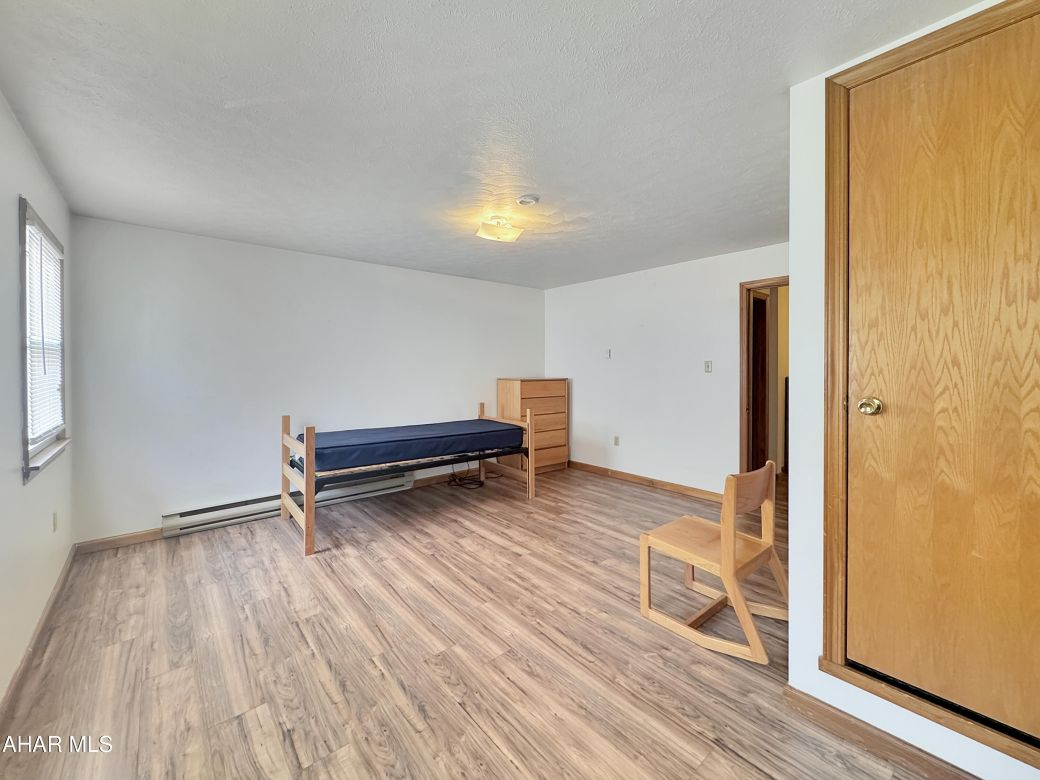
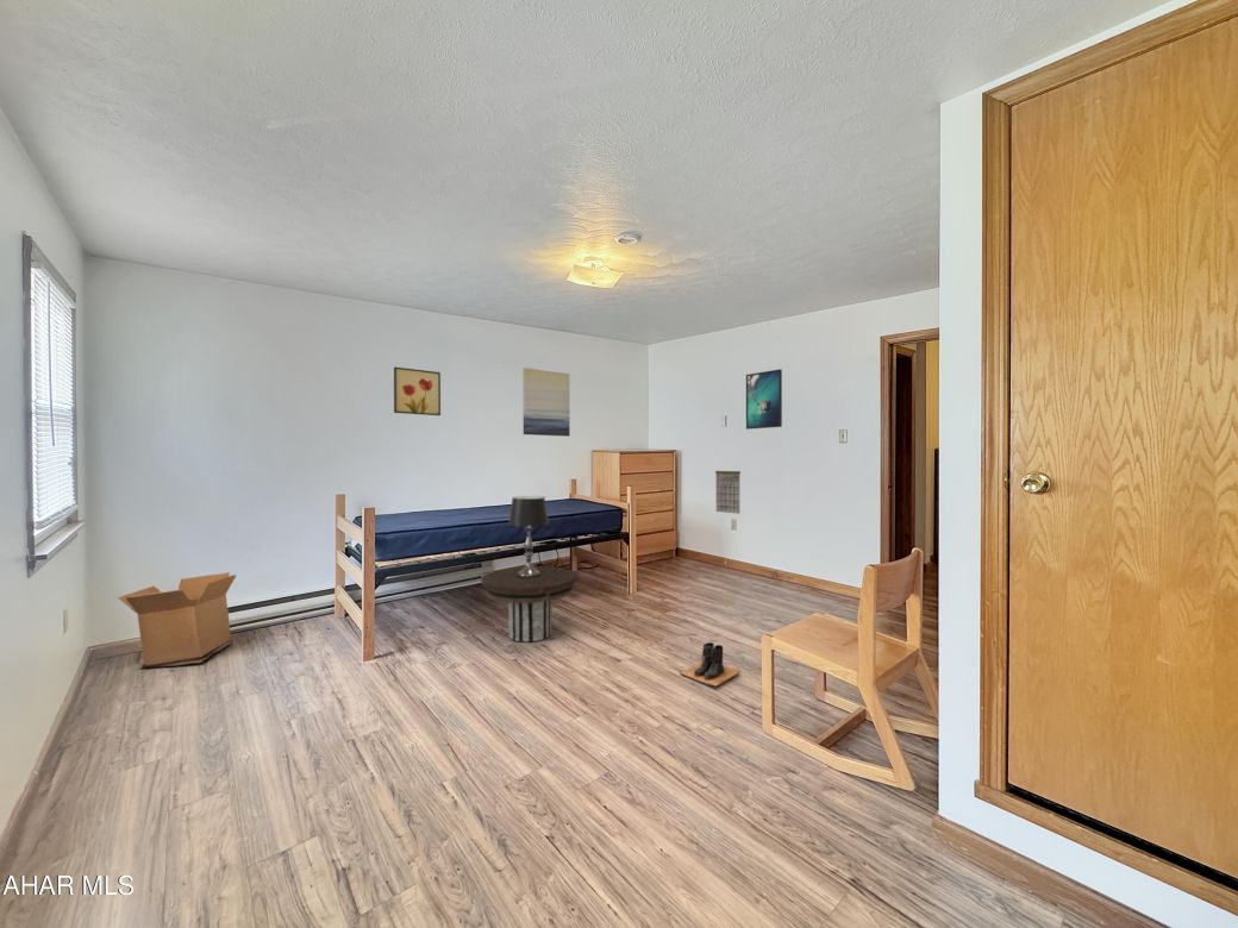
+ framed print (763, 400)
+ calendar (727, 487)
+ side table (530, 604)
+ table lamp (529, 535)
+ wall art (417, 391)
+ boots (709, 660)
+ cardboard box (180, 617)
+ wall art (546, 402)
